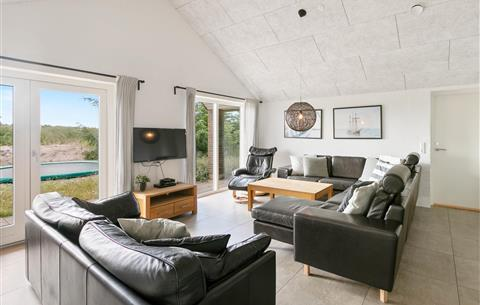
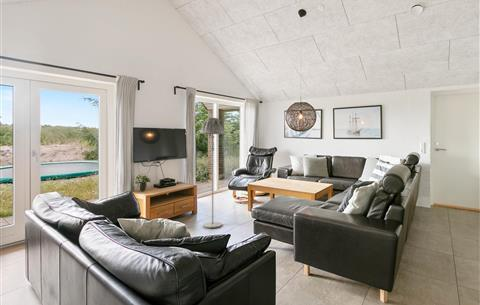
+ floor lamp (212, 171)
